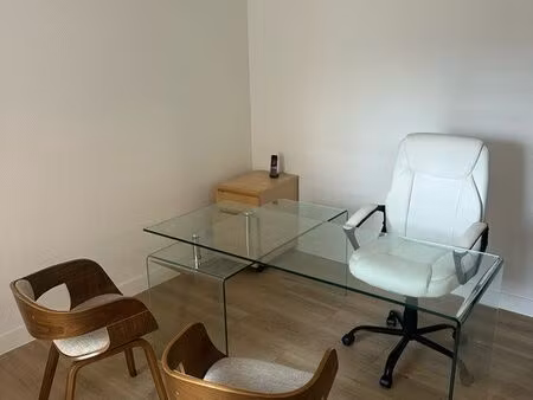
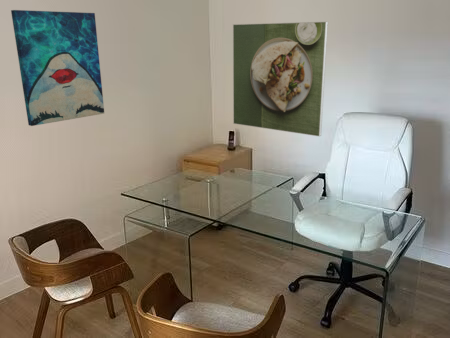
+ wall art (62, 67)
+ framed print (275, 78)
